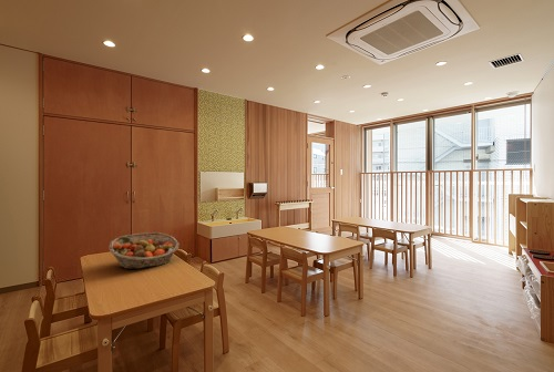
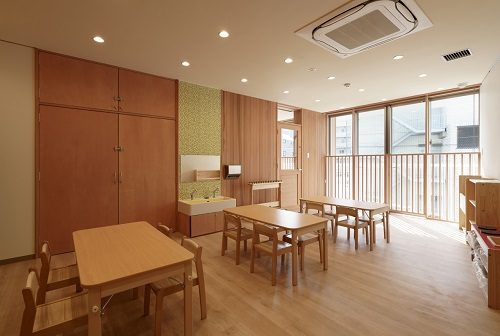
- fruit basket (145, 249)
